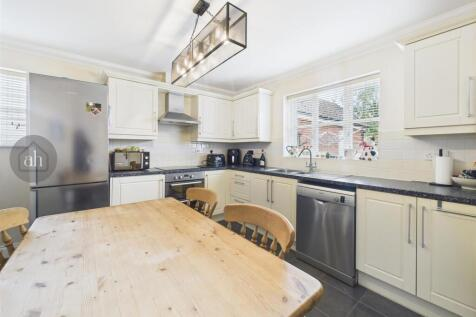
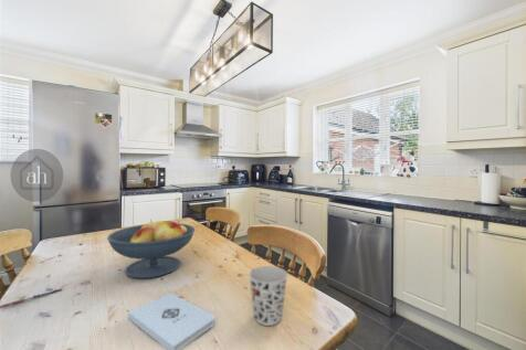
+ cup (267, 295)
+ pen (32, 297)
+ fruit bowl (154, 243)
+ notepad (171, 317)
